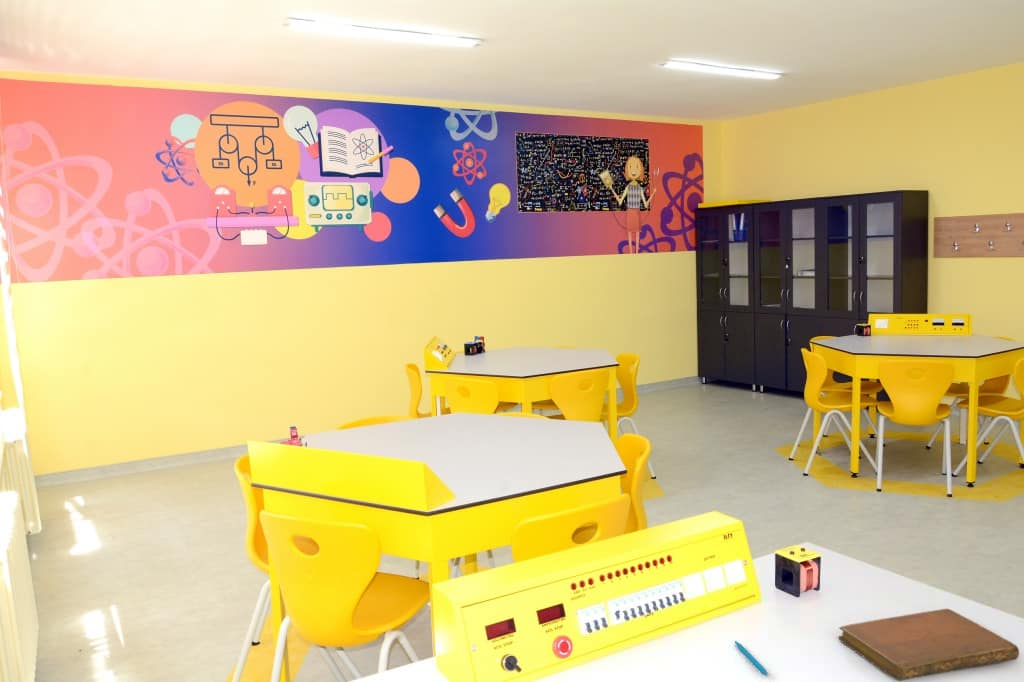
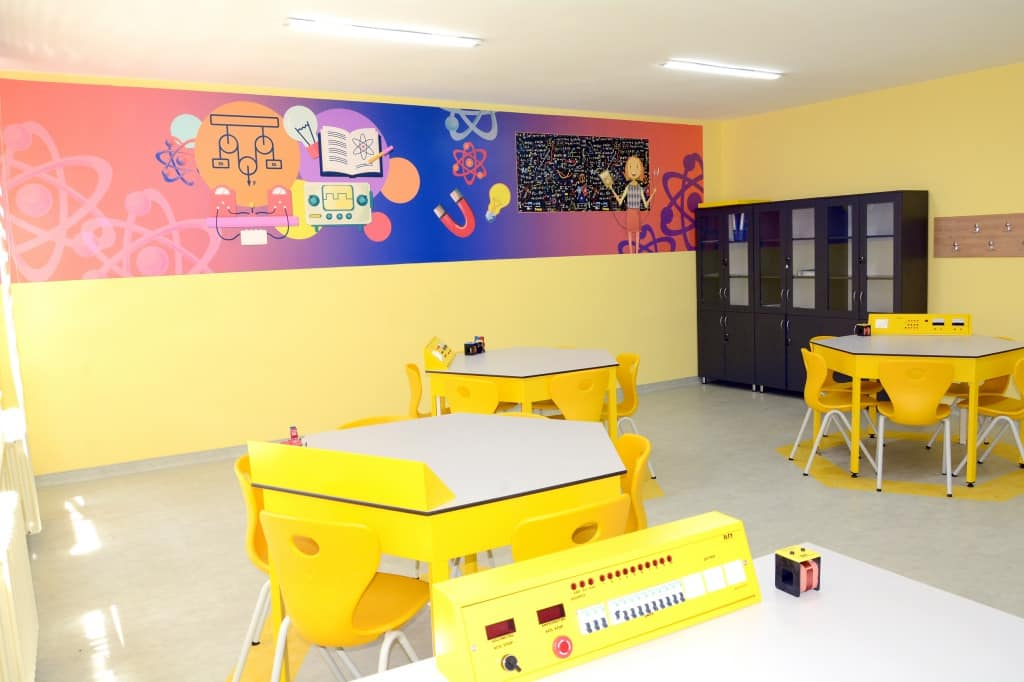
- notebook (925, 642)
- pen (750, 657)
